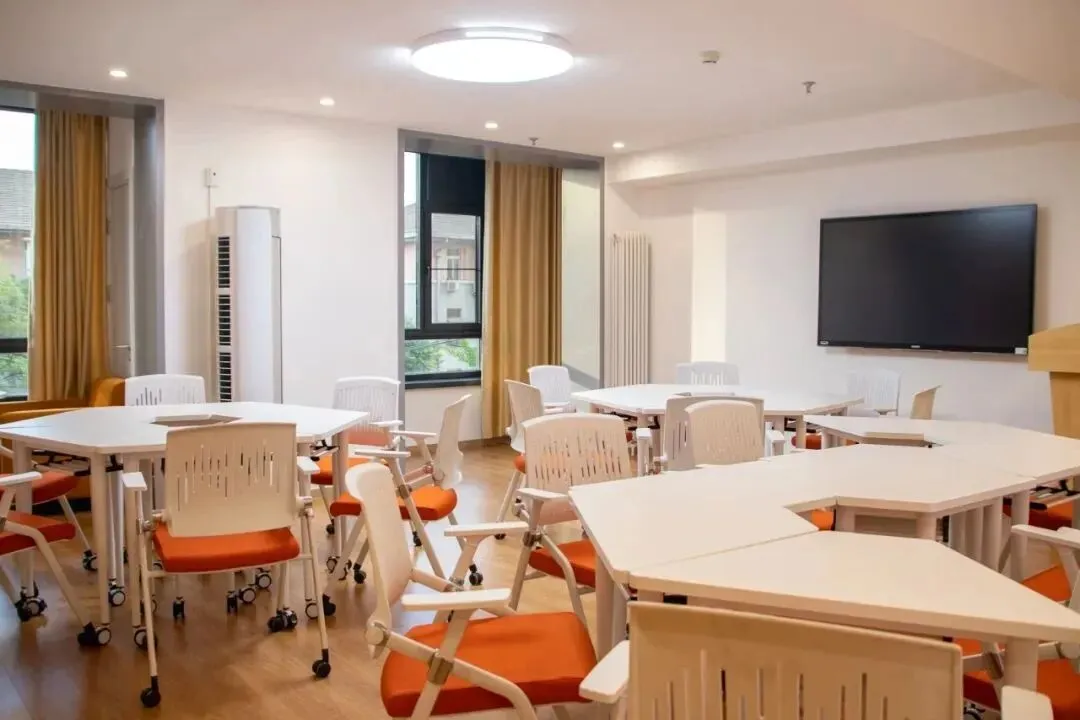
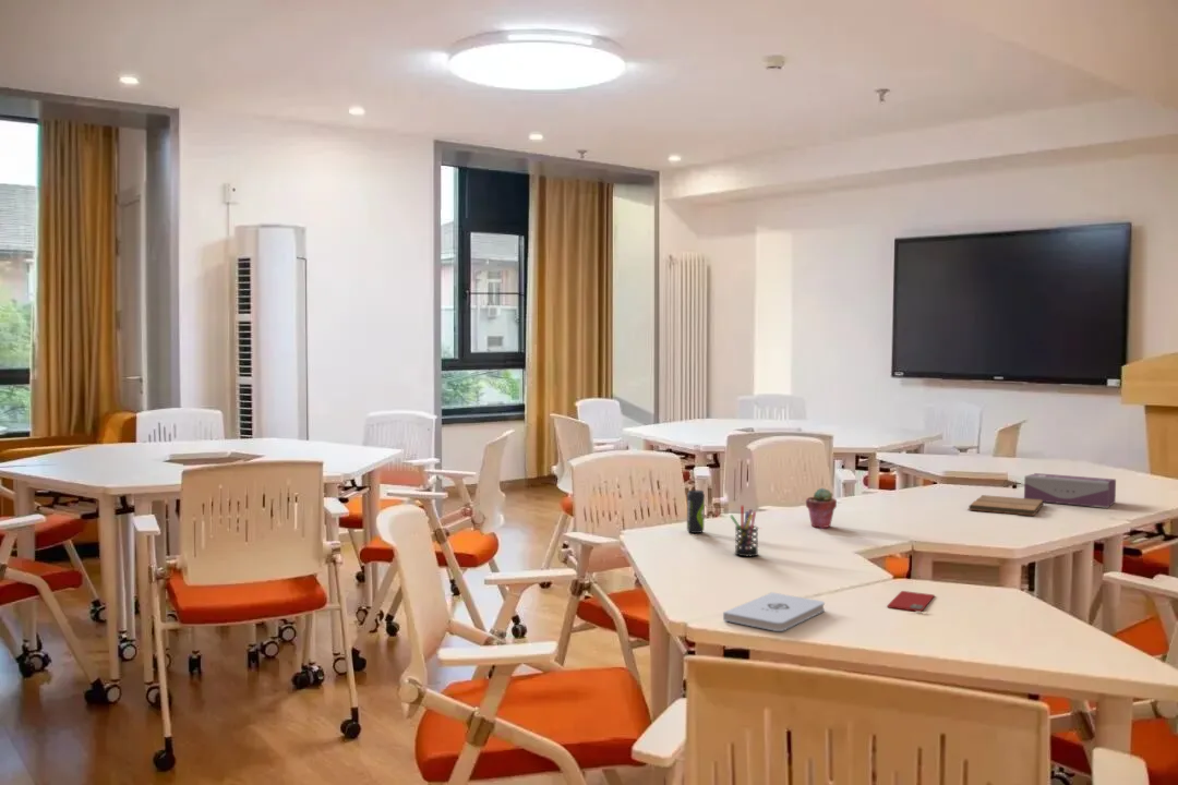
+ beverage can (695, 511)
+ book (1006, 504)
+ pen holder (743, 530)
+ notepad (776, 611)
+ tissue box (1069, 488)
+ potted succulent (820, 507)
+ smartphone (911, 601)
